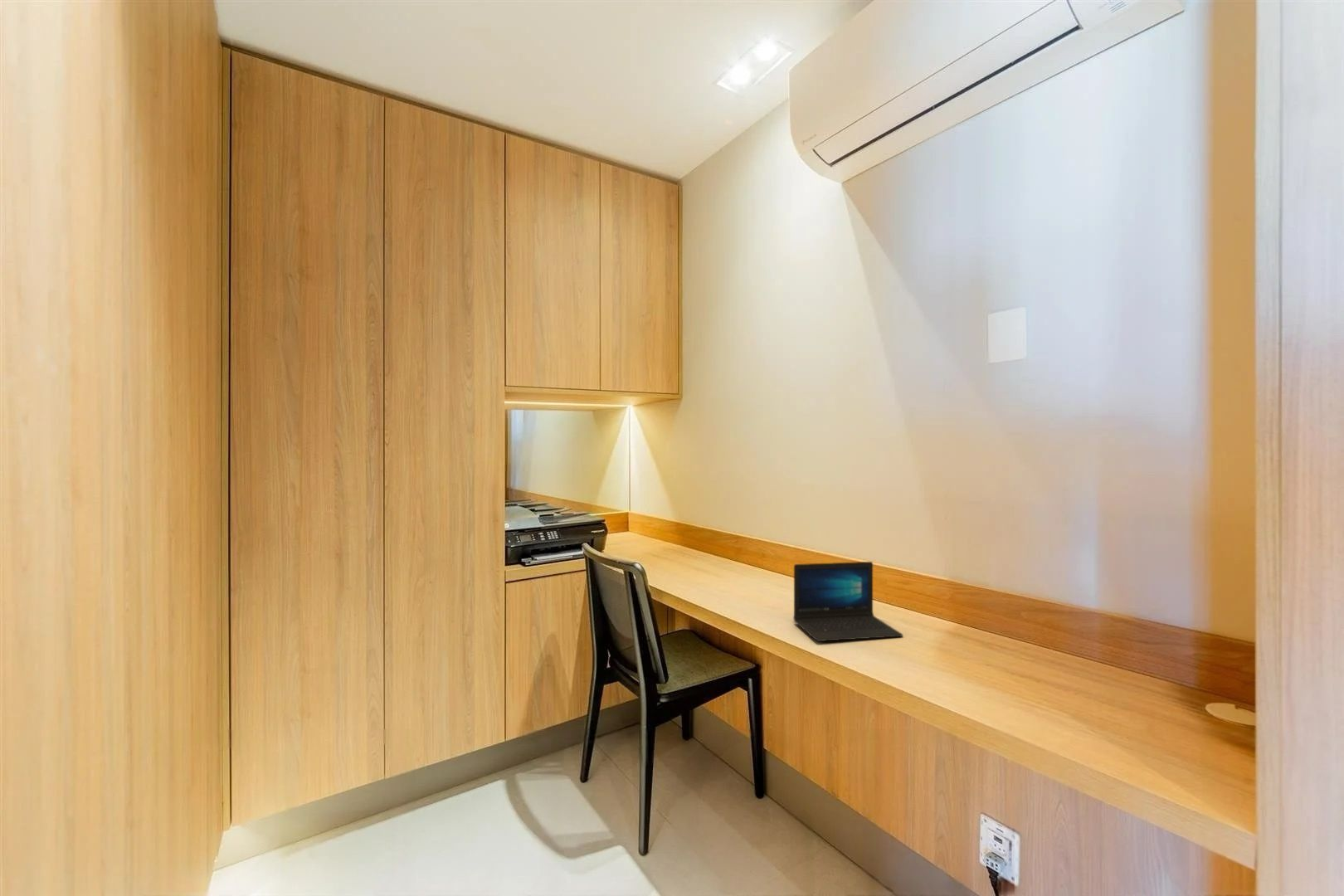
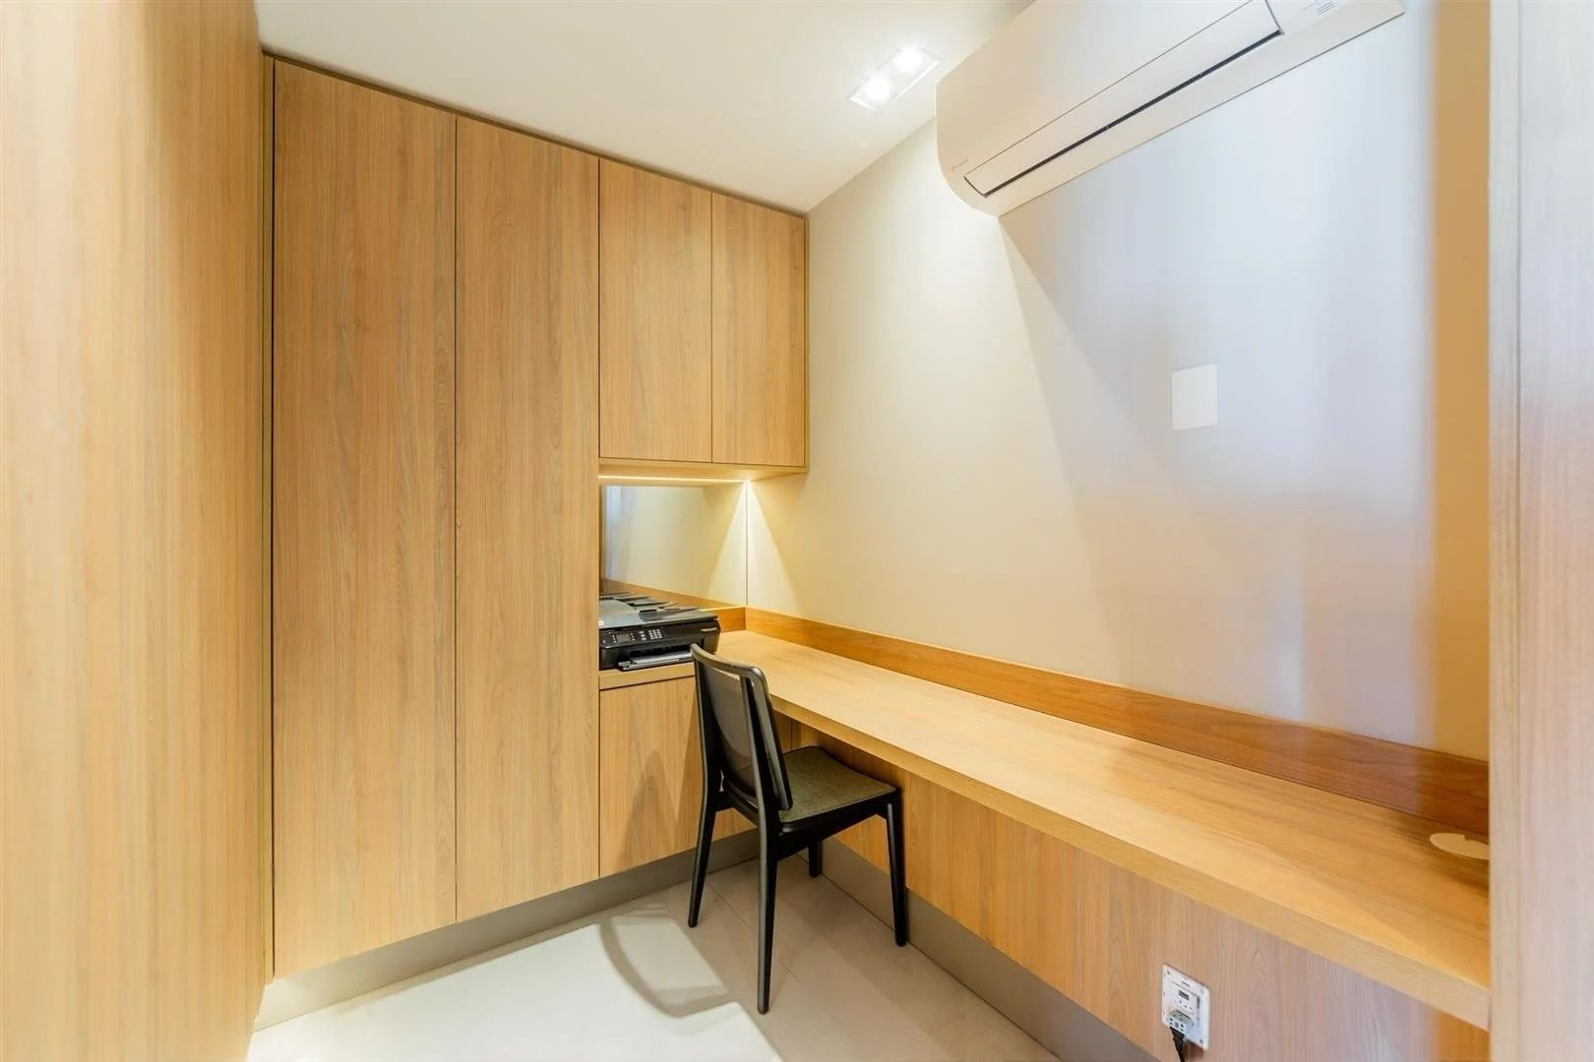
- laptop (845, 599)
